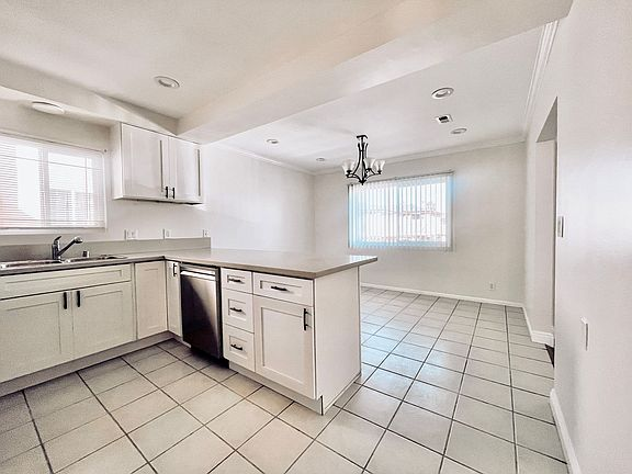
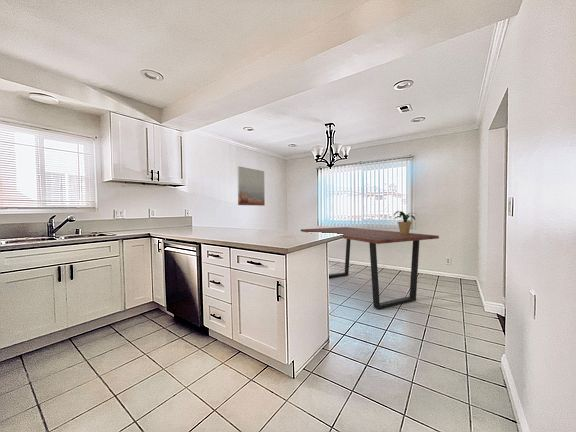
+ wall art (251, 187)
+ dining table (349, 257)
+ potted plant (404, 222)
